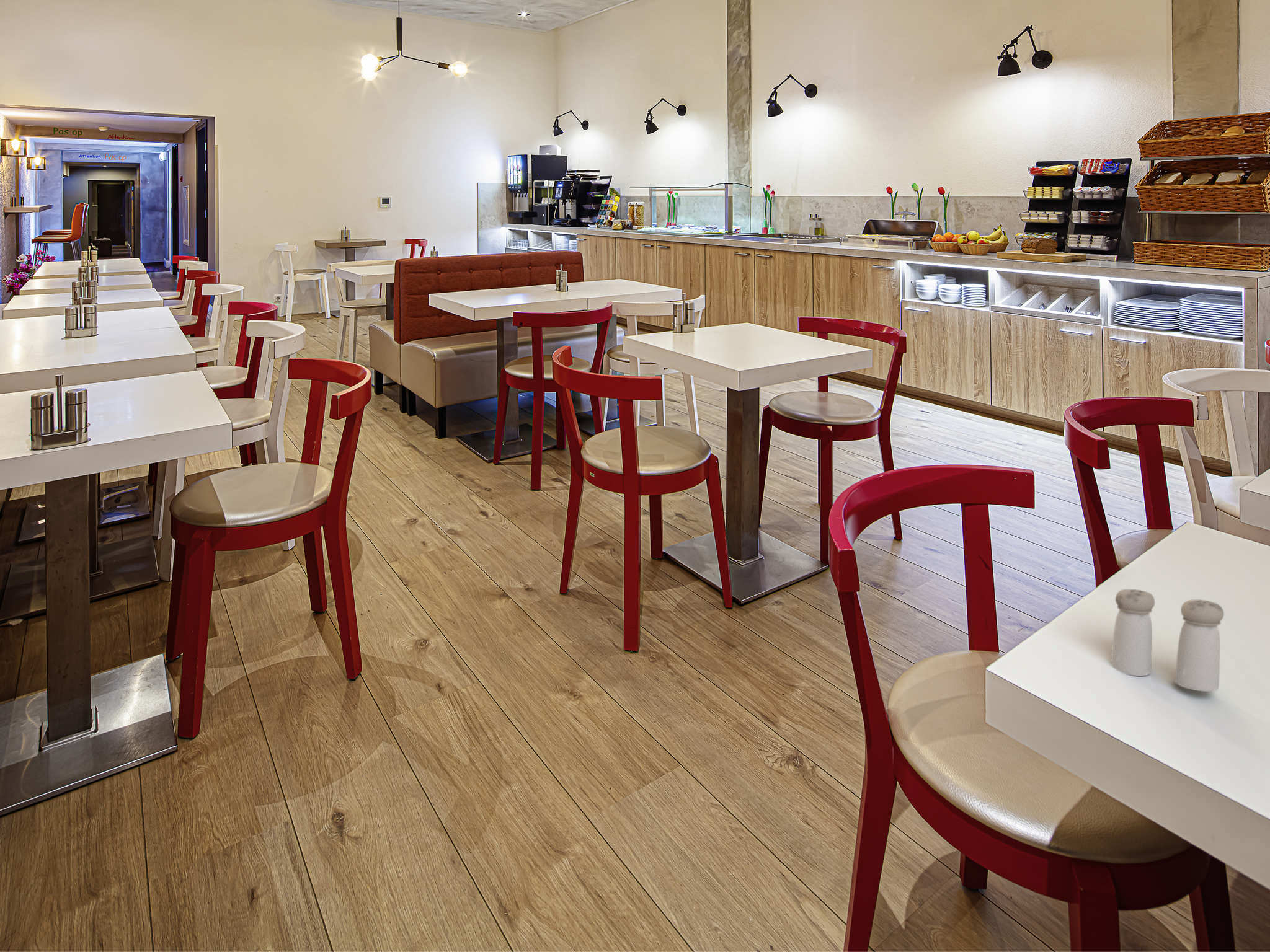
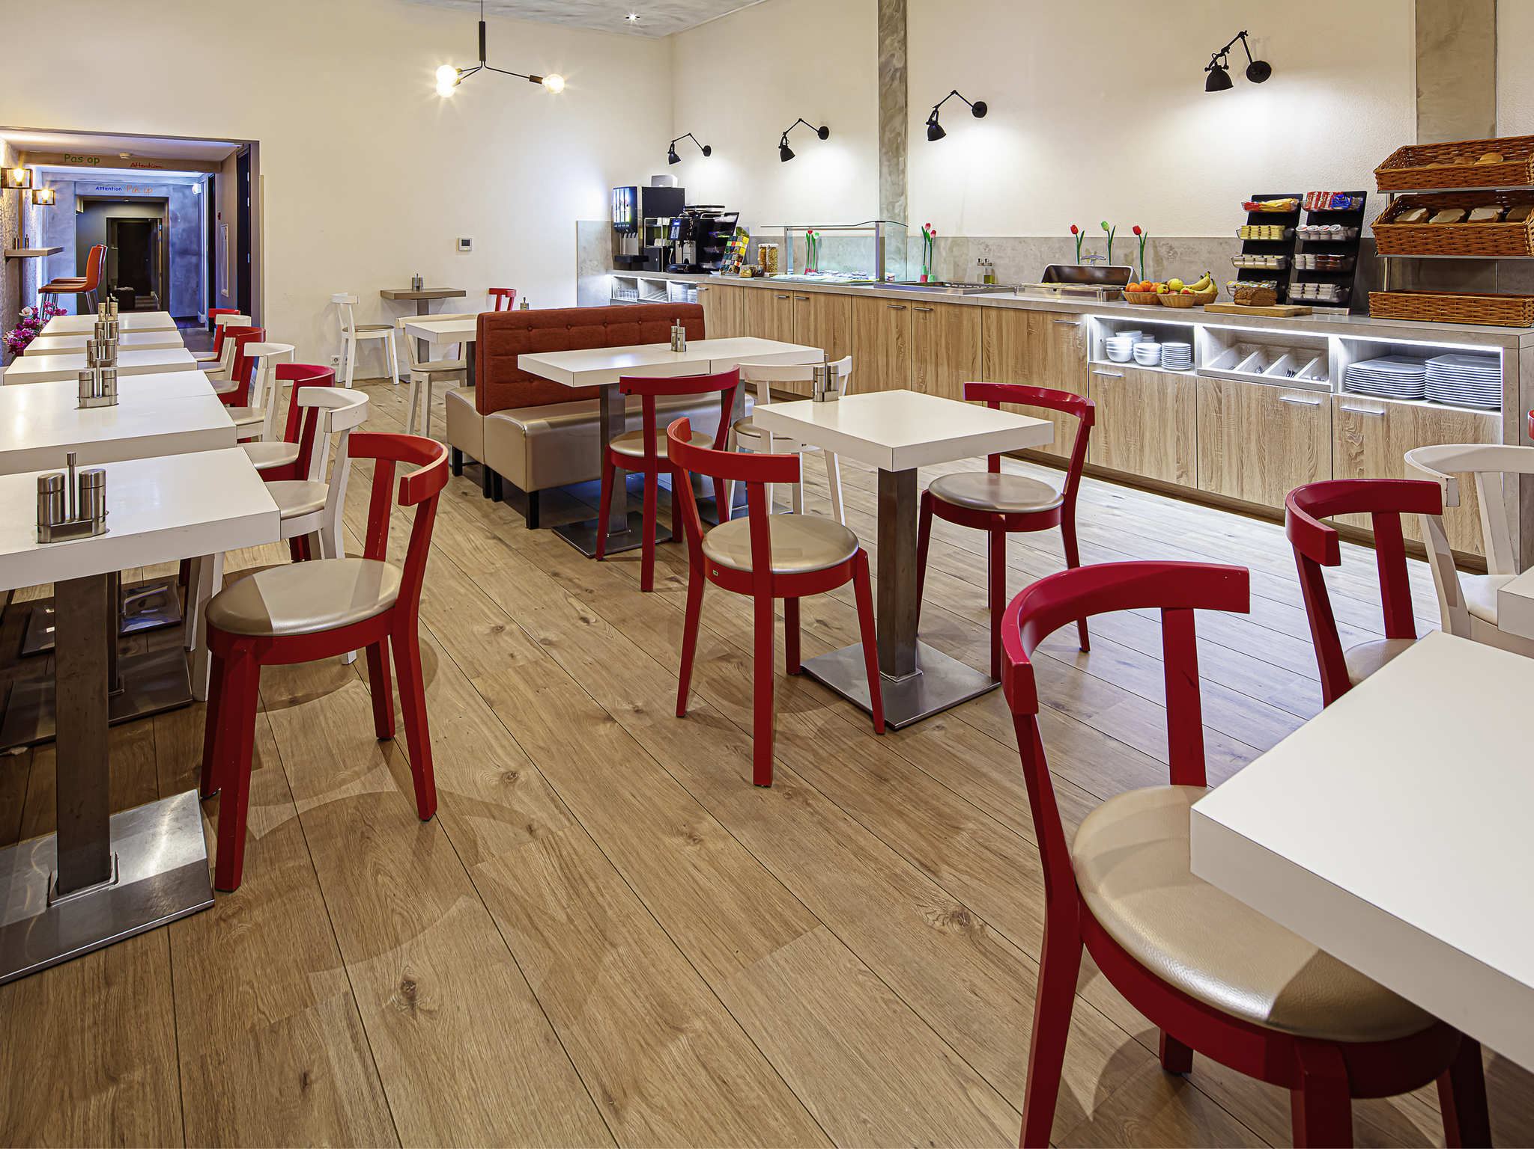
- salt and pepper shaker (1152, 637)
